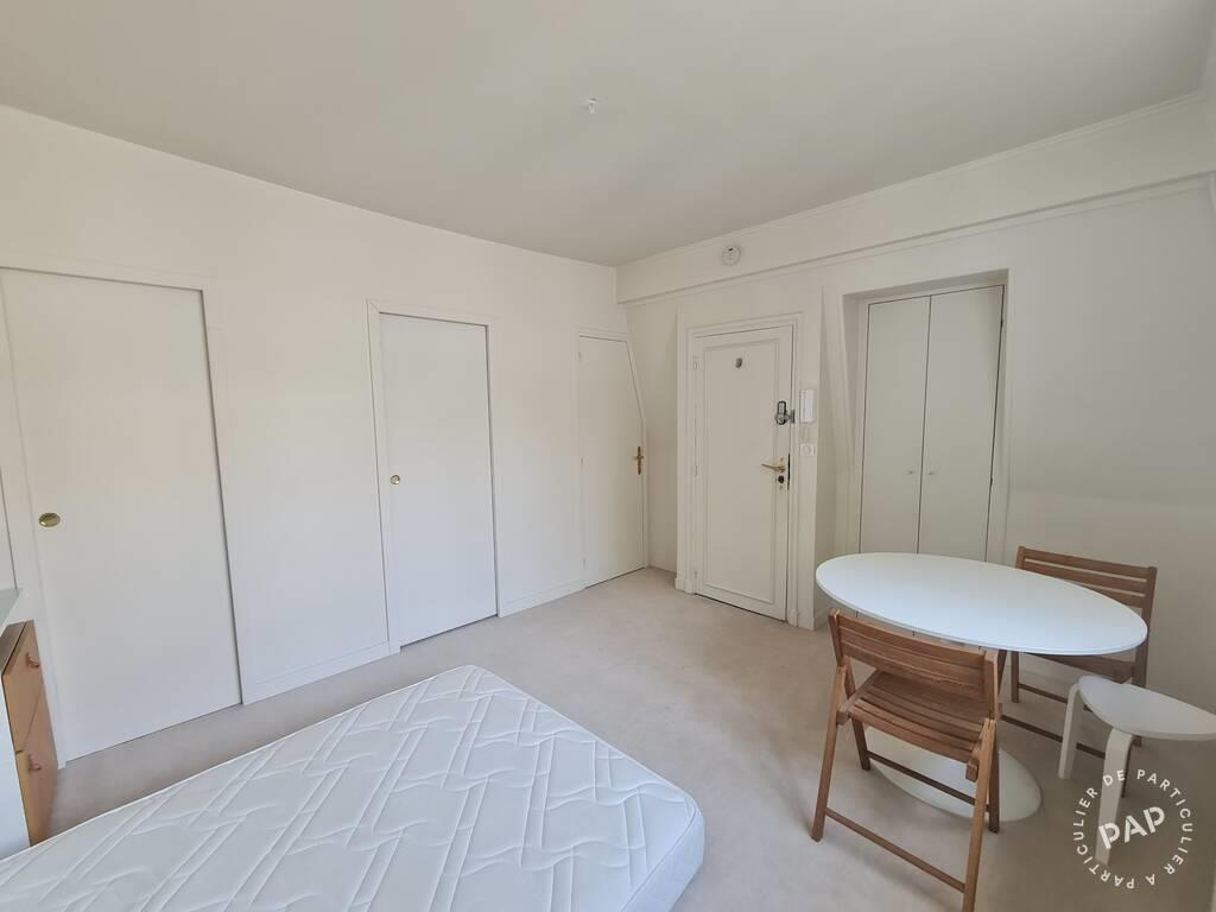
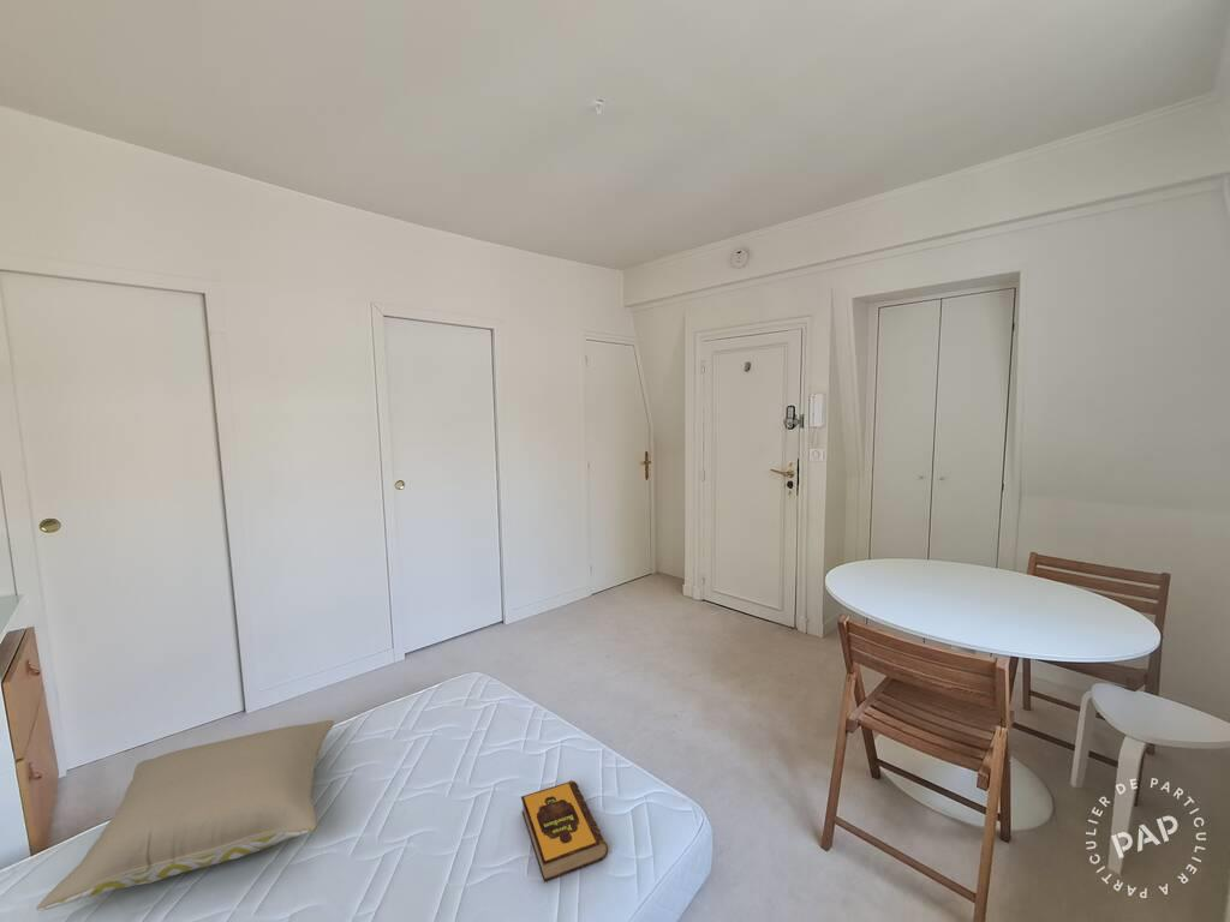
+ hardback book (562, 825)
+ pillow (219, 792)
